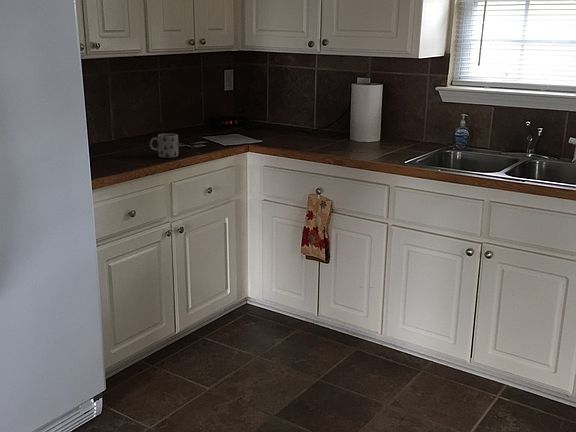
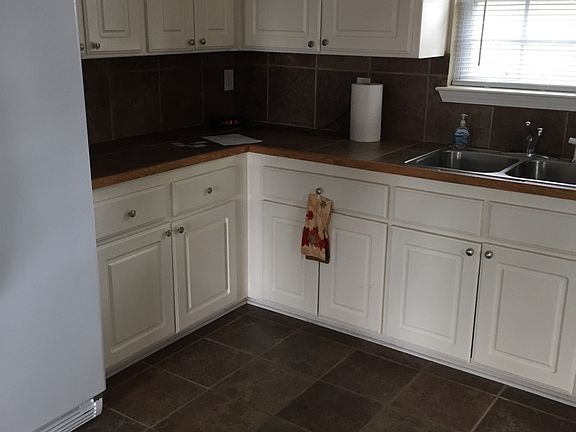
- mug (164, 145)
